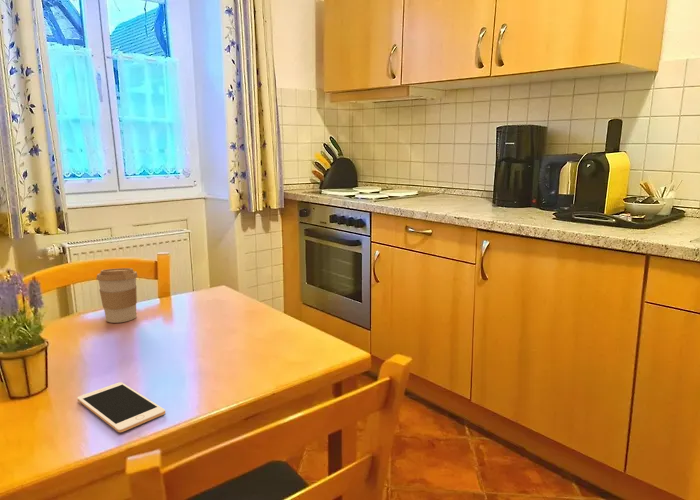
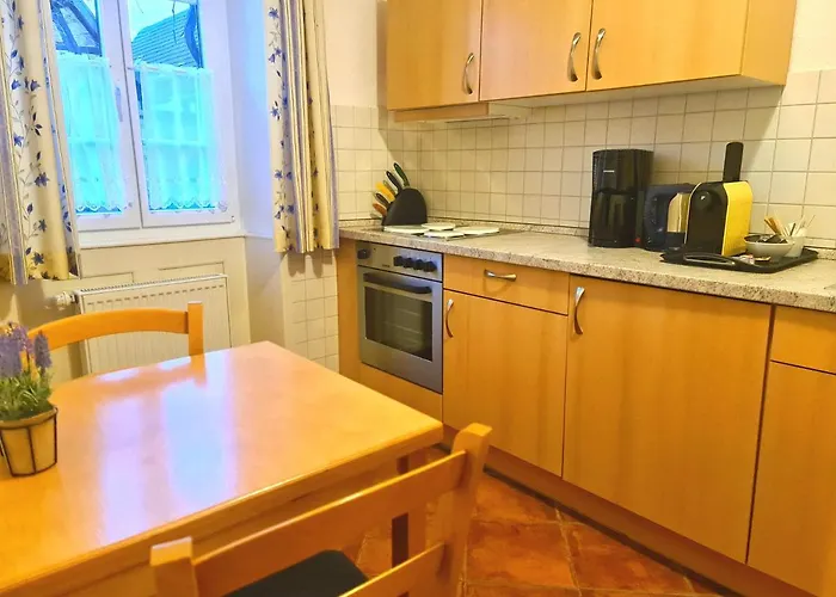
- cell phone (120, 405)
- coffee cup (118, 293)
